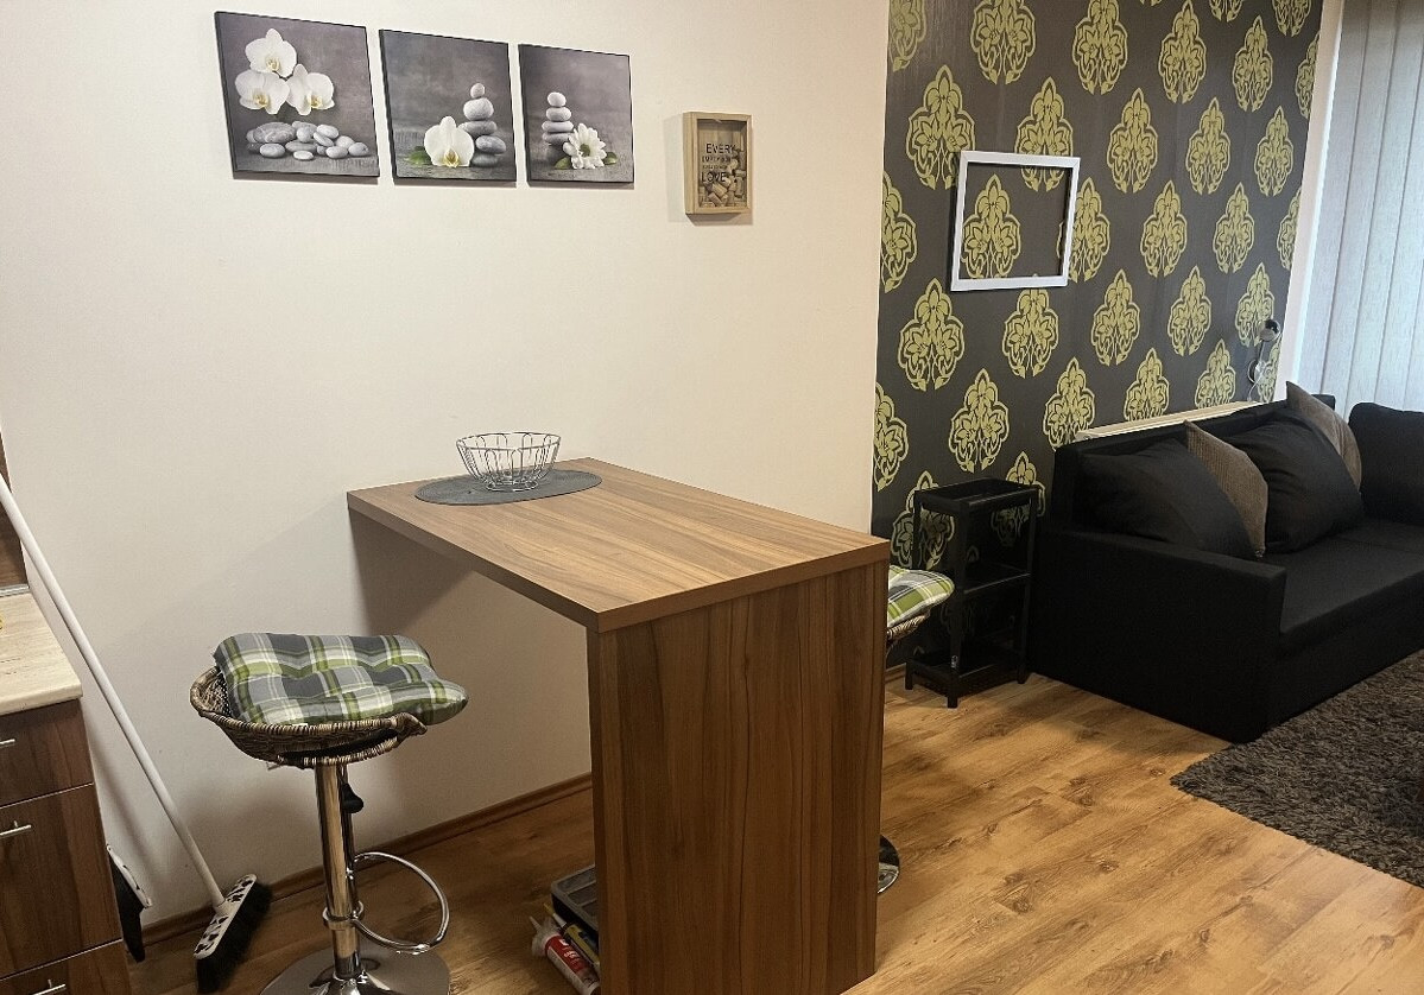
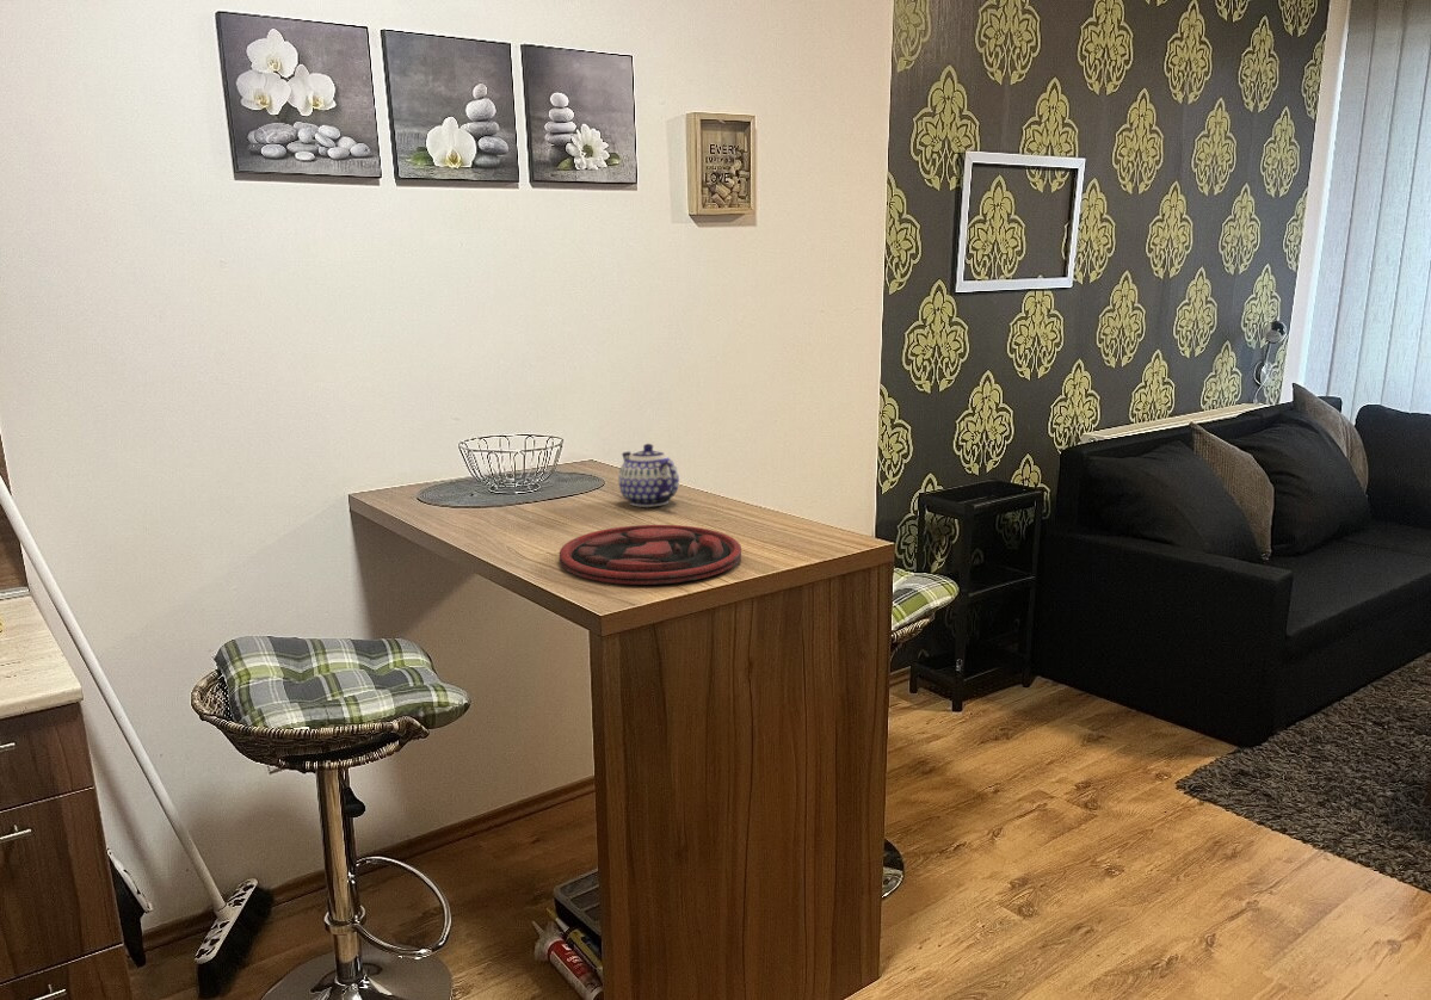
+ plate (650, 550)
+ teapot (648, 473)
